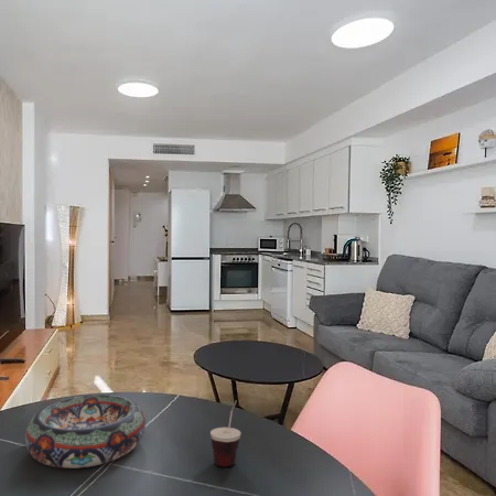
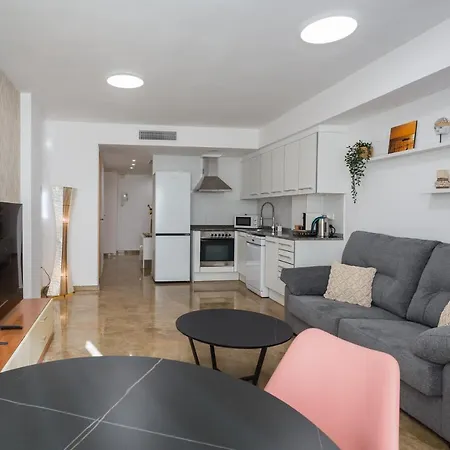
- cup (228, 432)
- decorative bowl (87, 428)
